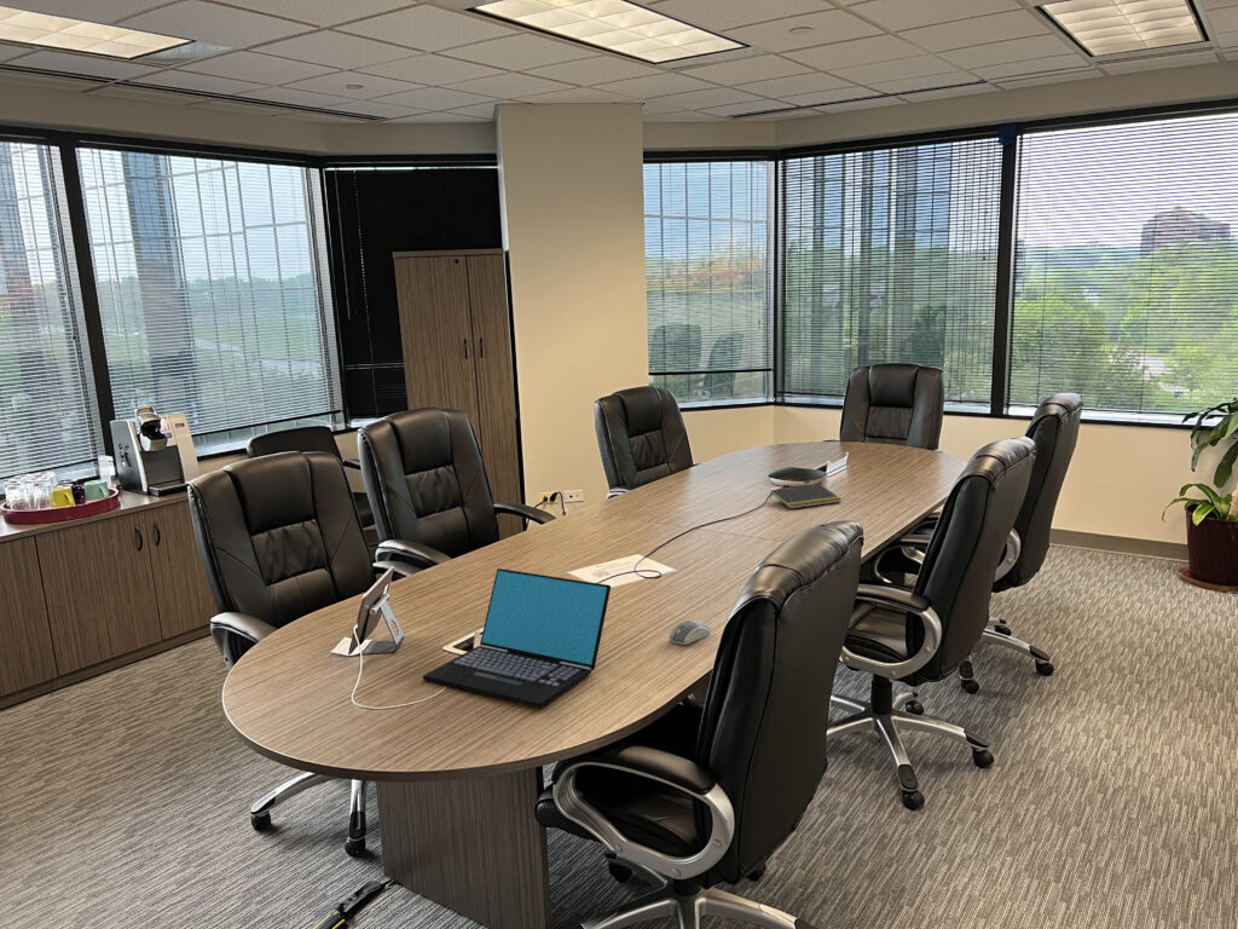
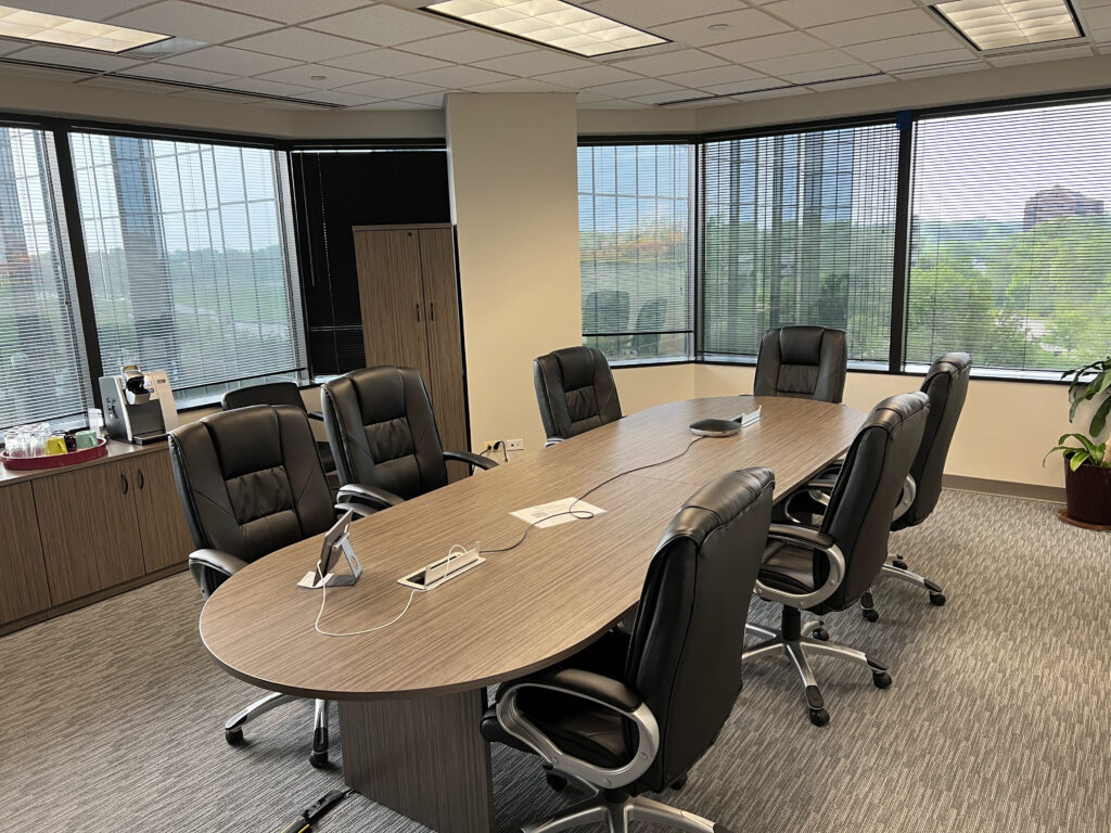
- computer mouse (690, 628)
- laptop (517, 631)
- notepad (805, 496)
